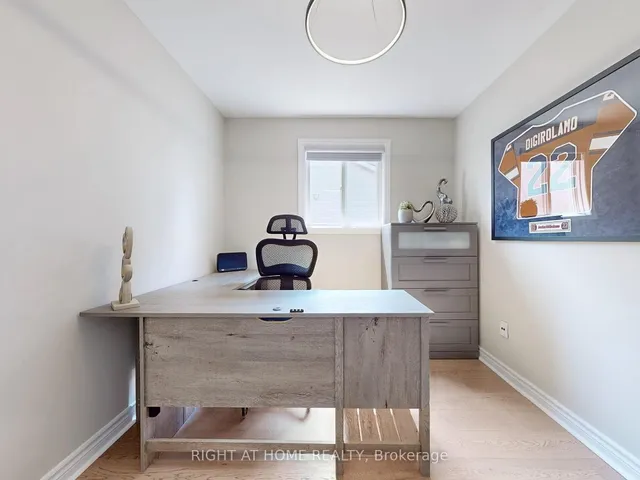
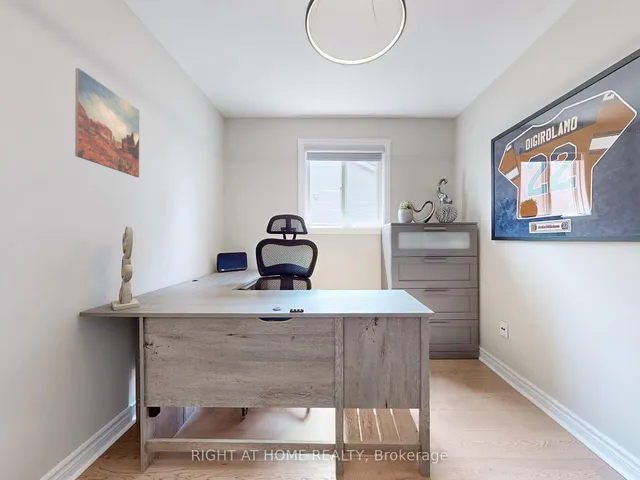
+ wall art (111, 130)
